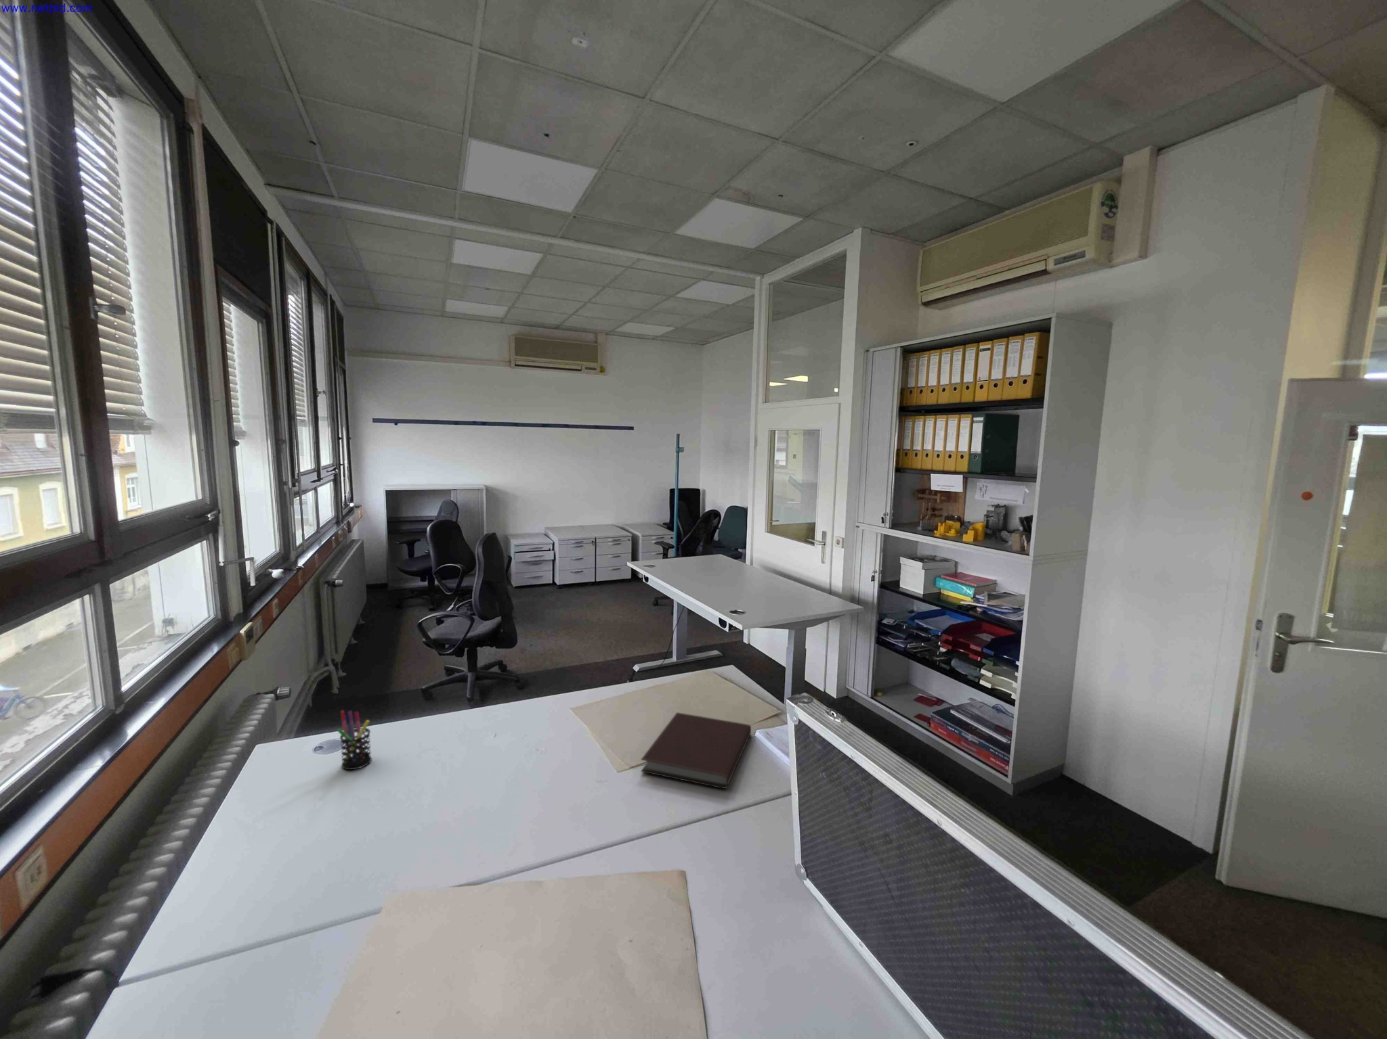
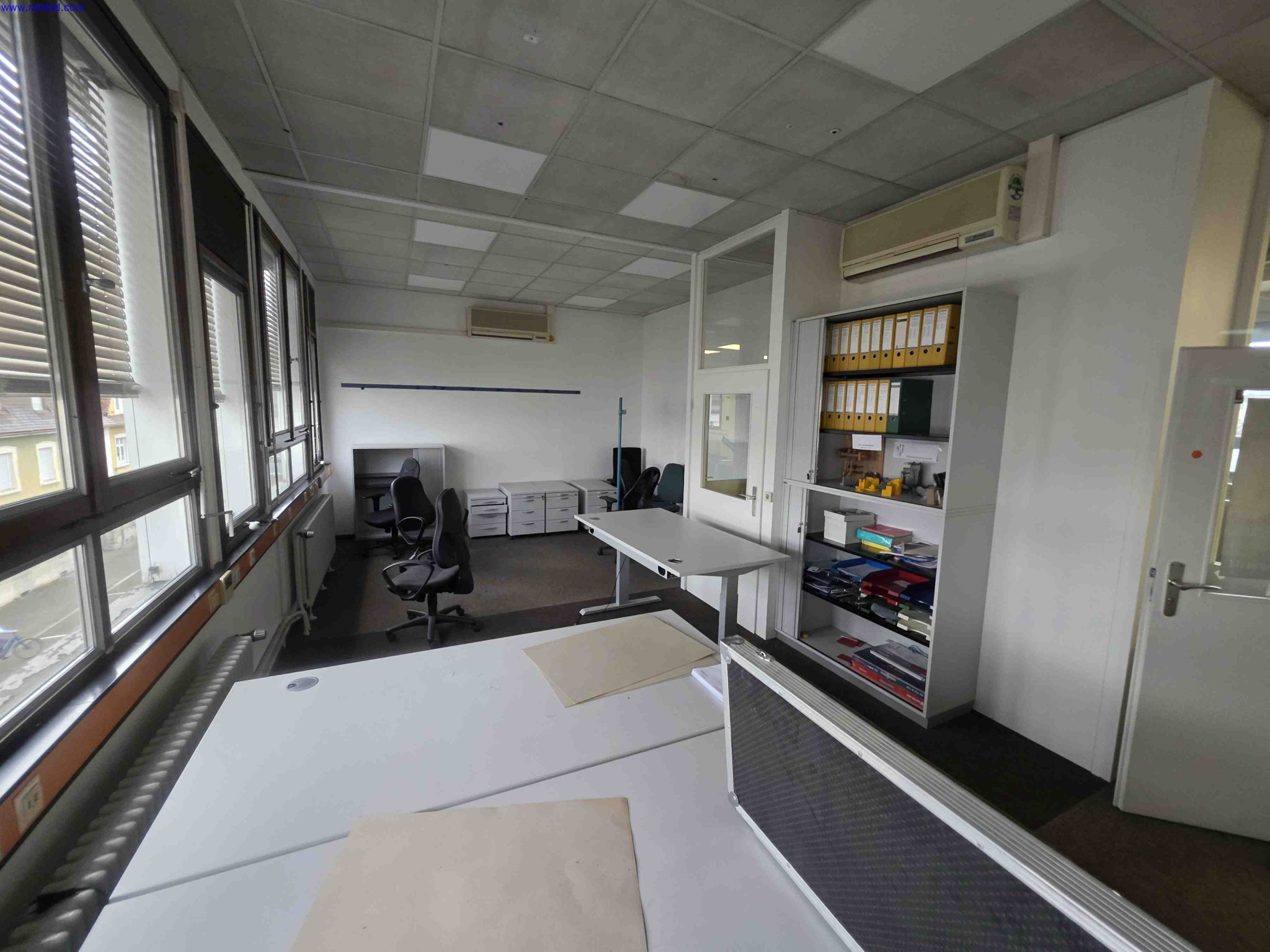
- pen holder (352, 739)
- notebook (699, 747)
